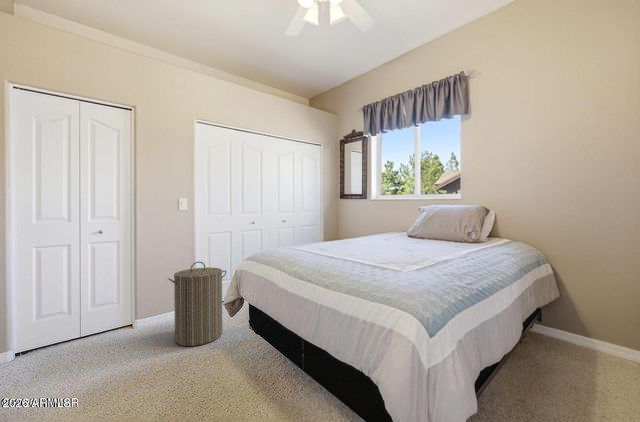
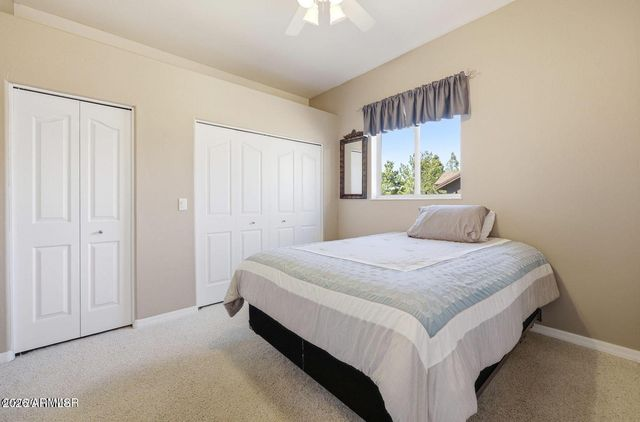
- laundry hamper (199, 298)
